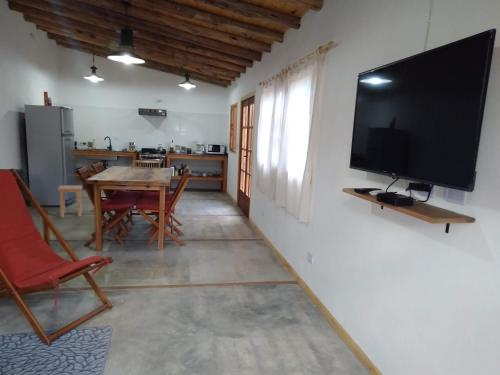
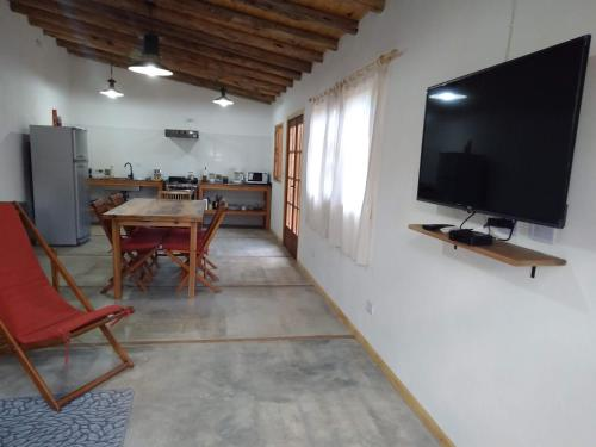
- stool (64, 200)
